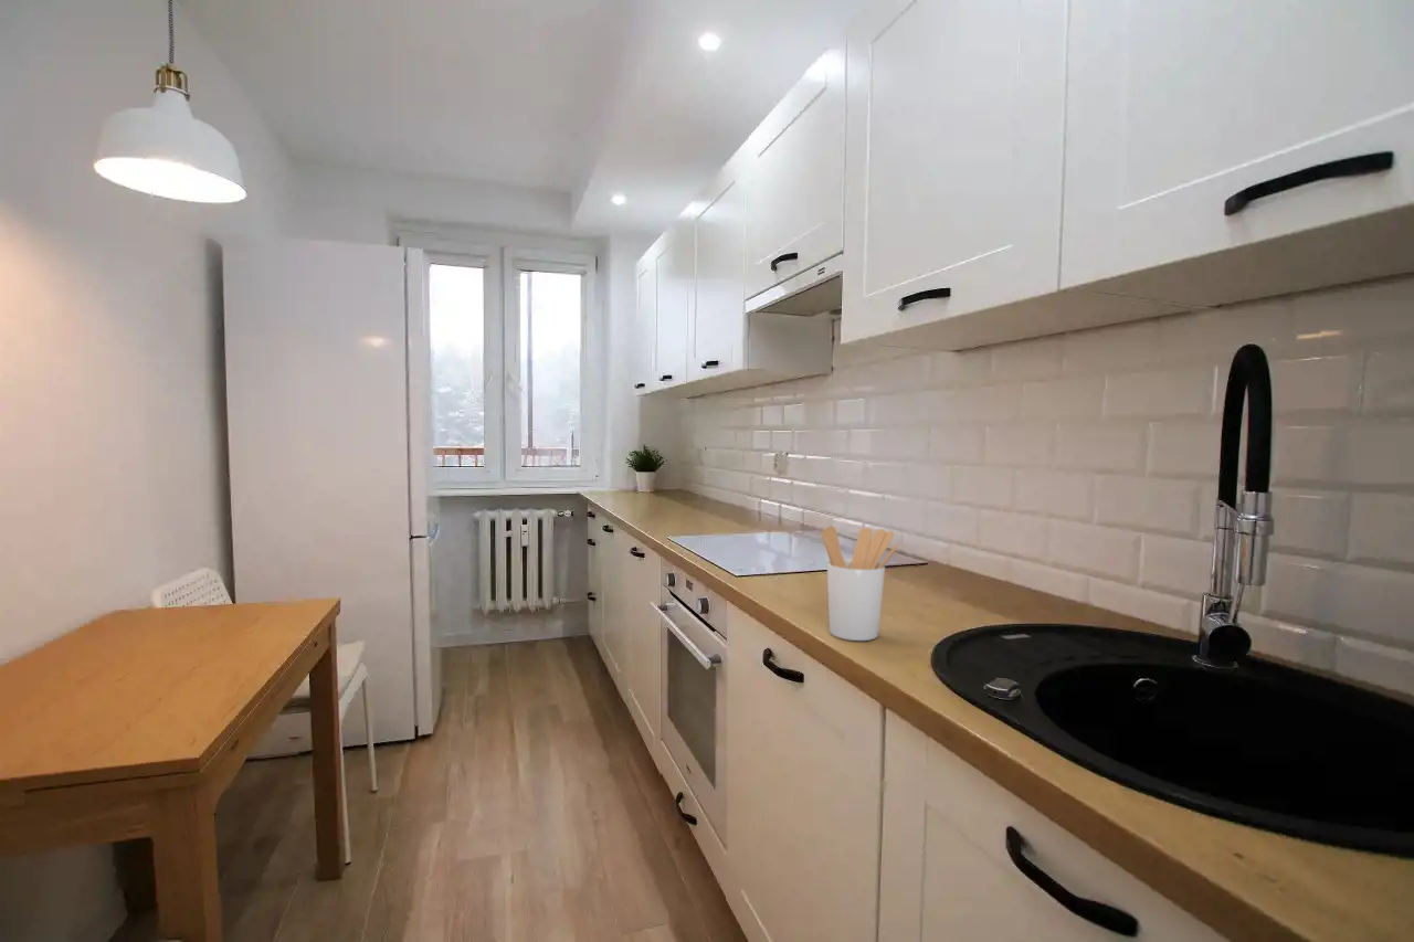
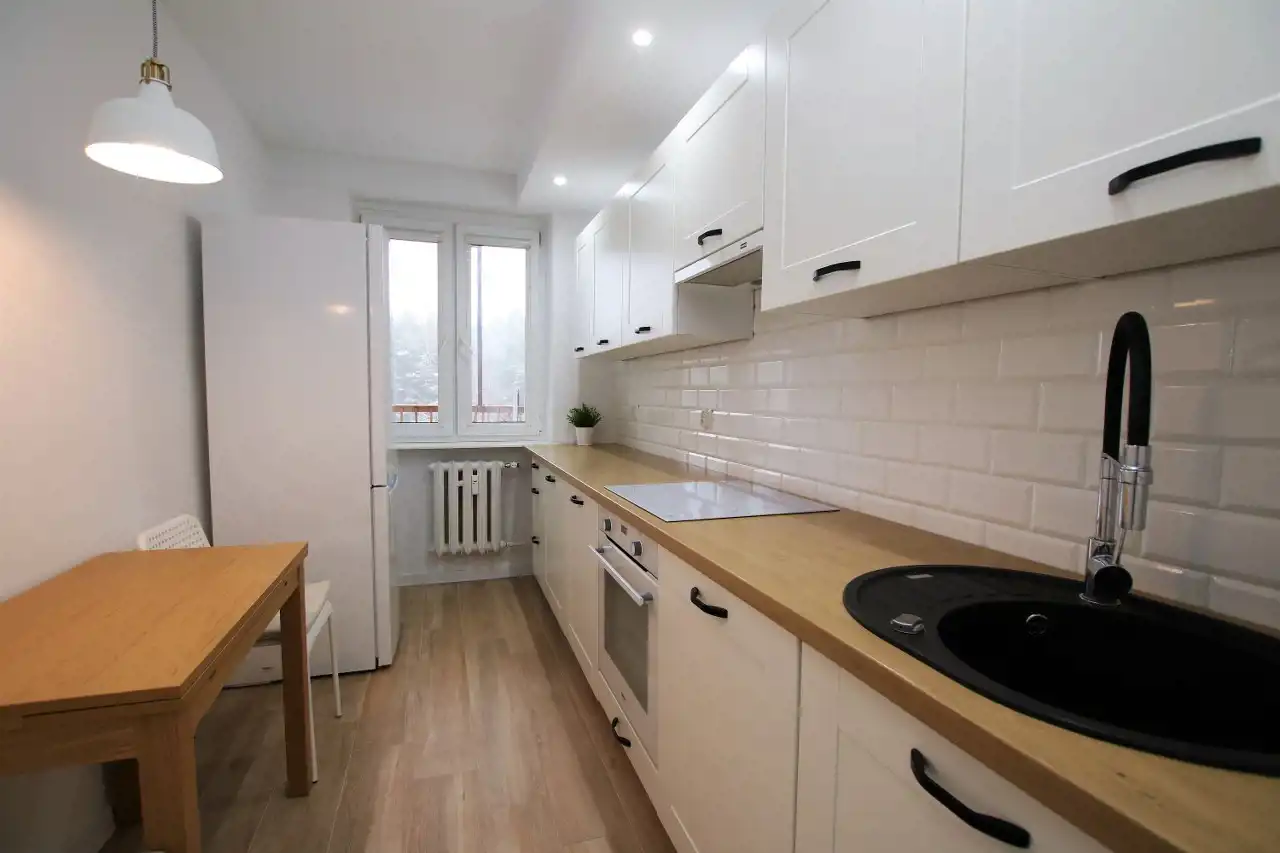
- utensil holder (861, 579)
